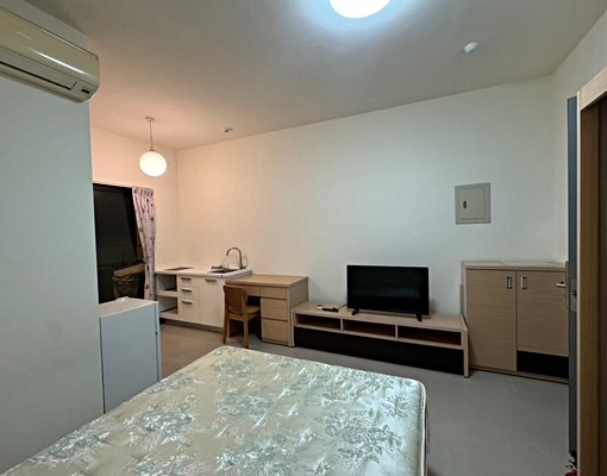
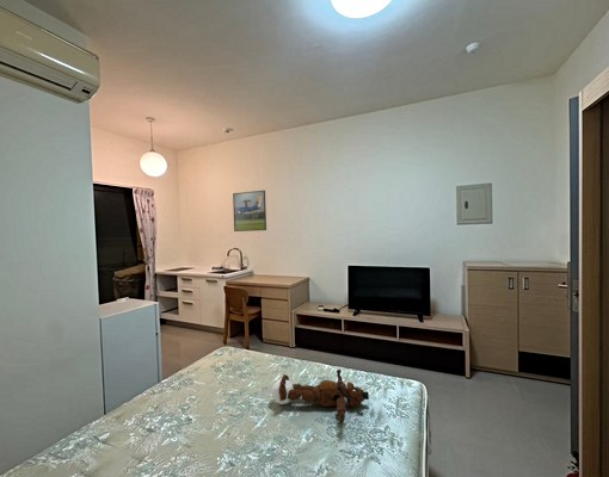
+ teddy bear (319, 391)
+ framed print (248, 211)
